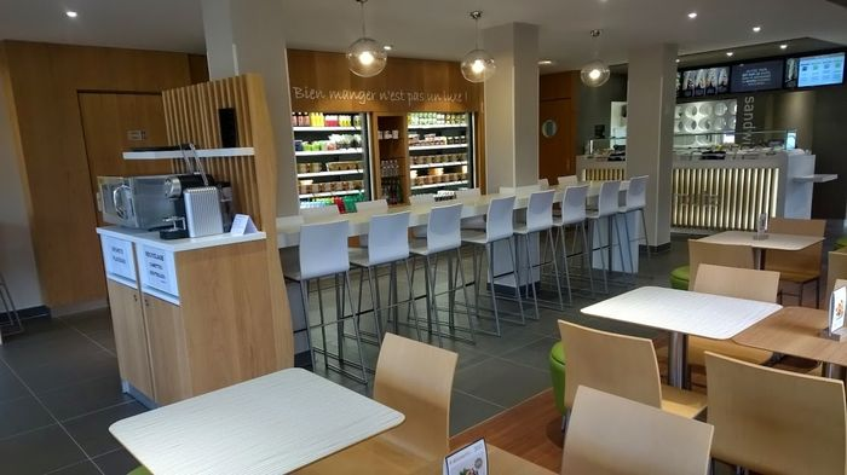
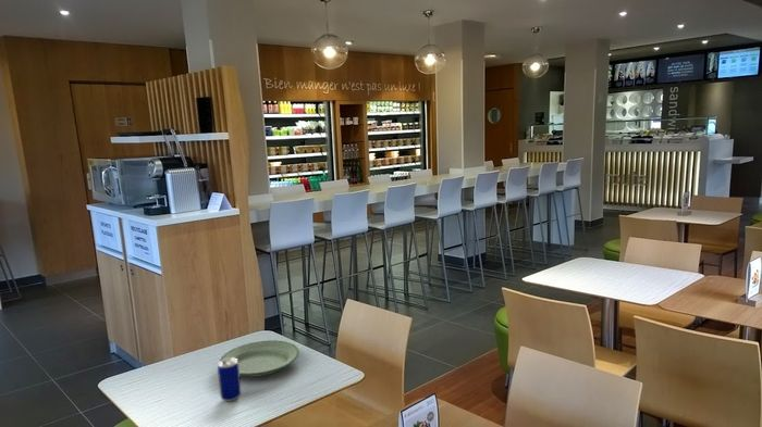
+ beer can (229, 379)
+ plate (260, 360)
